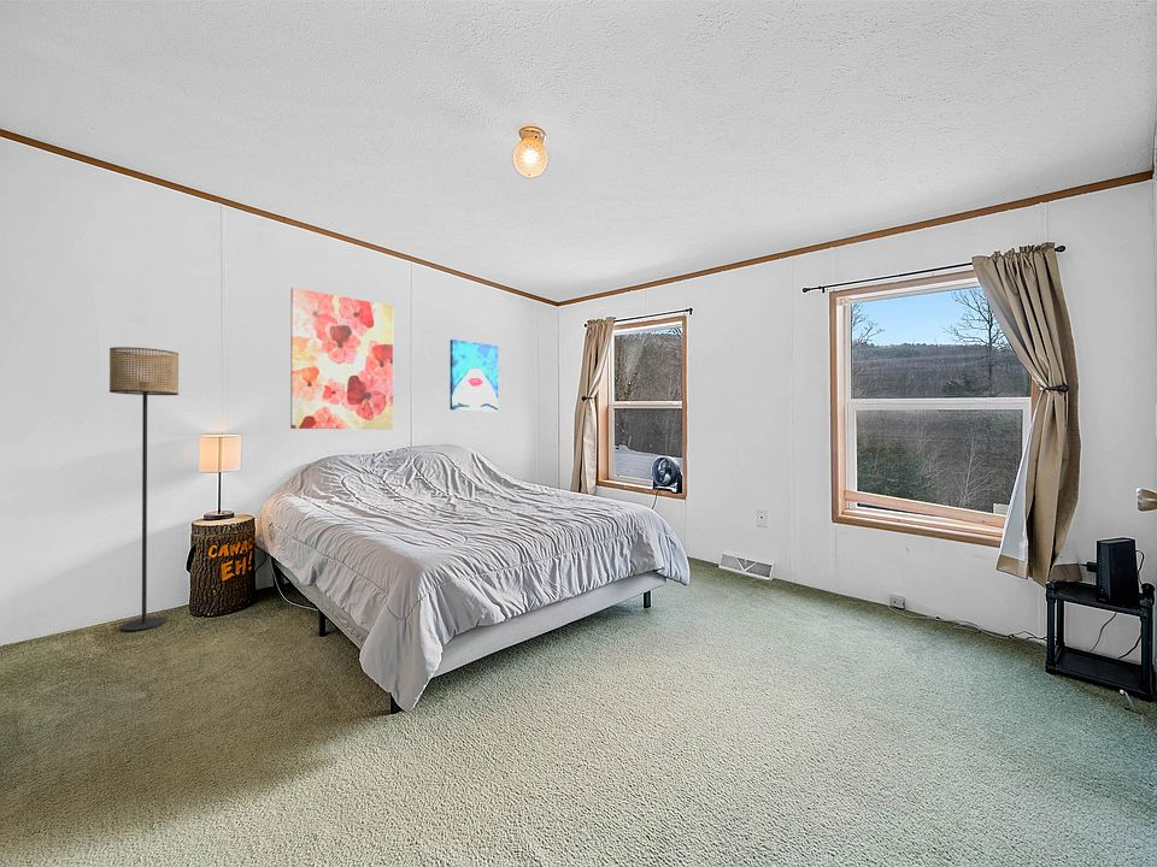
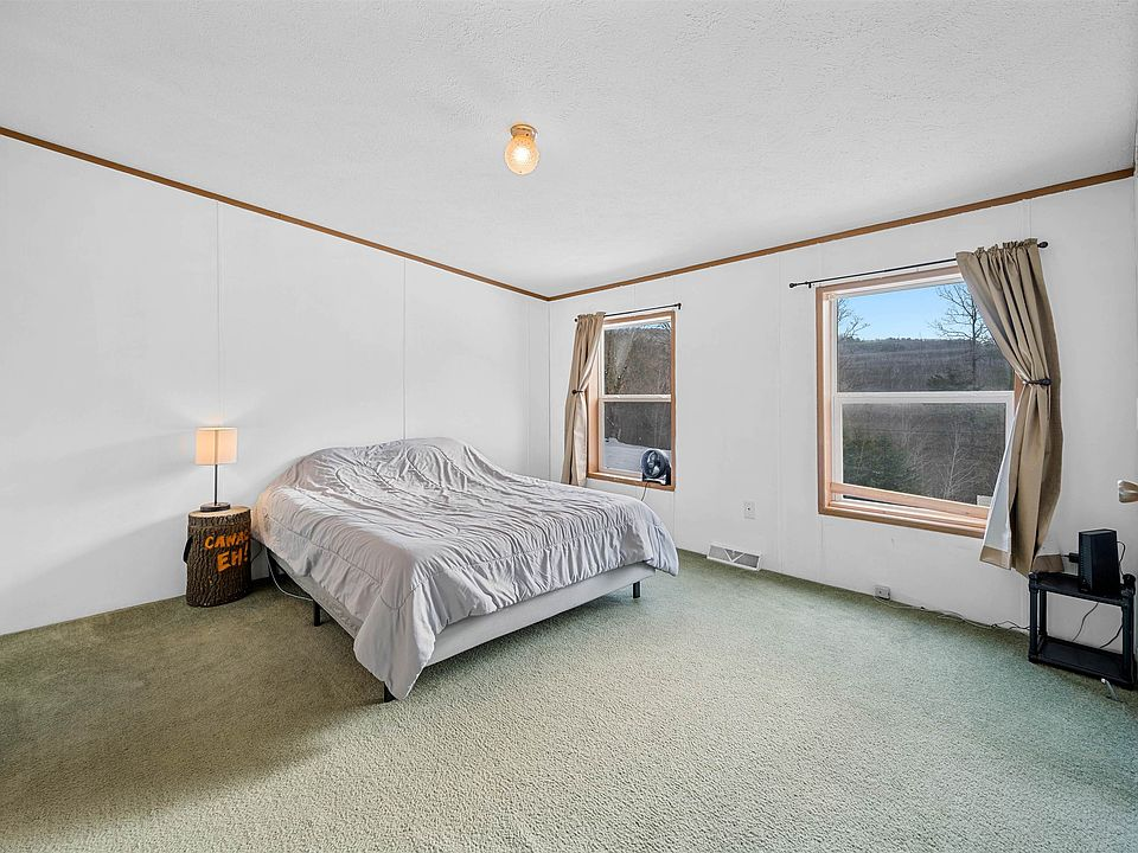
- wall art (345, 362)
- floor lamp (145, 488)
- wall art (475, 377)
